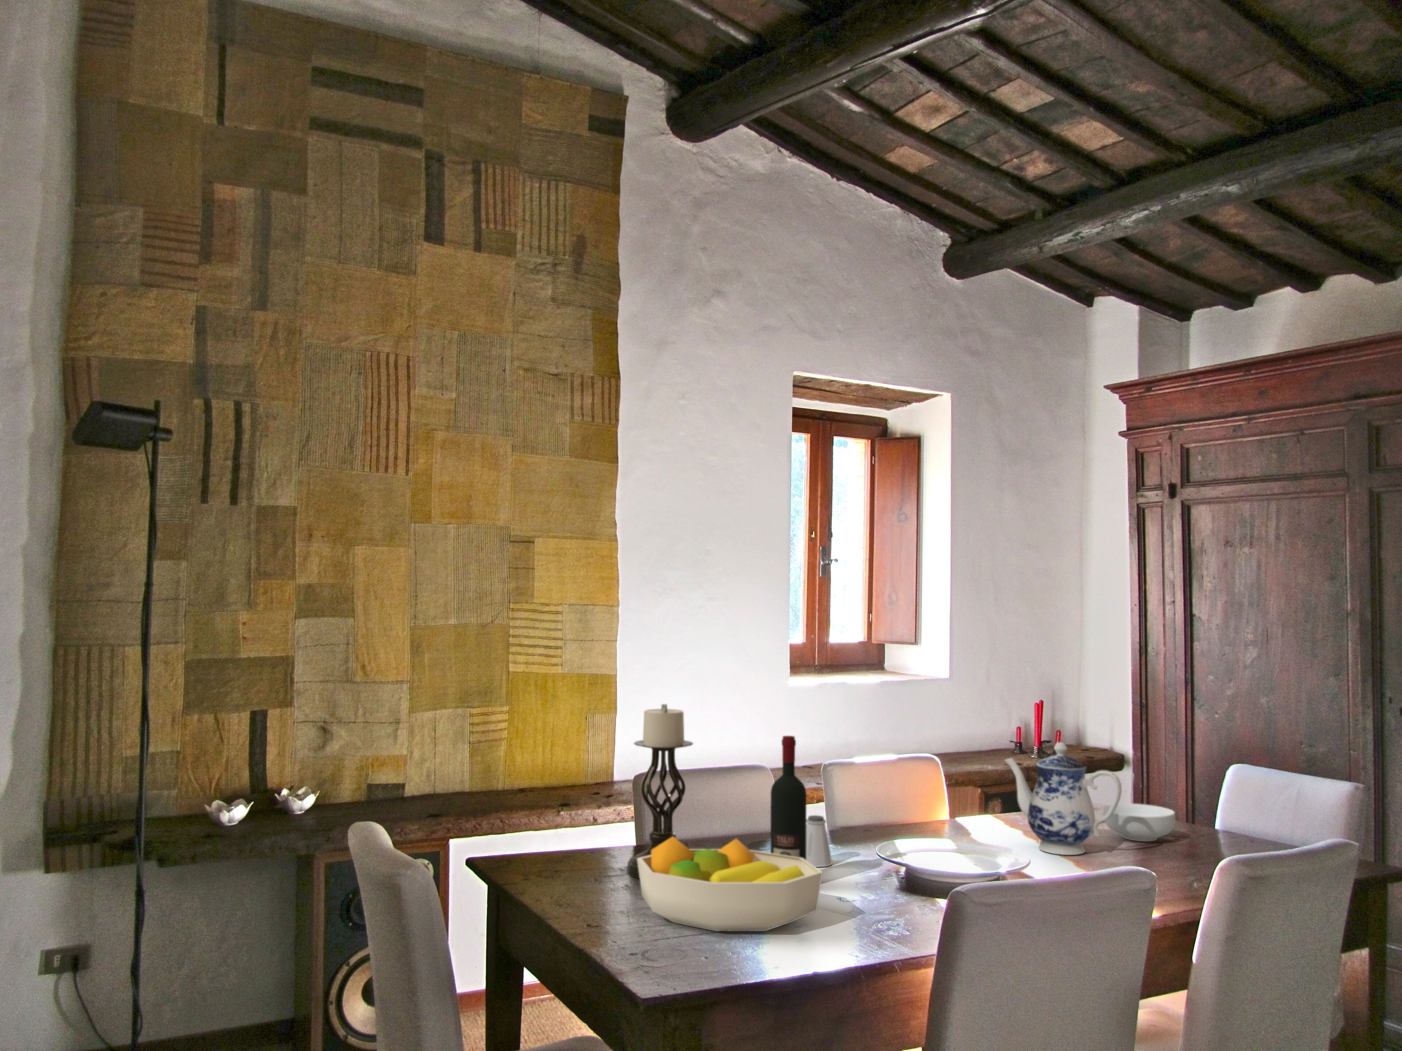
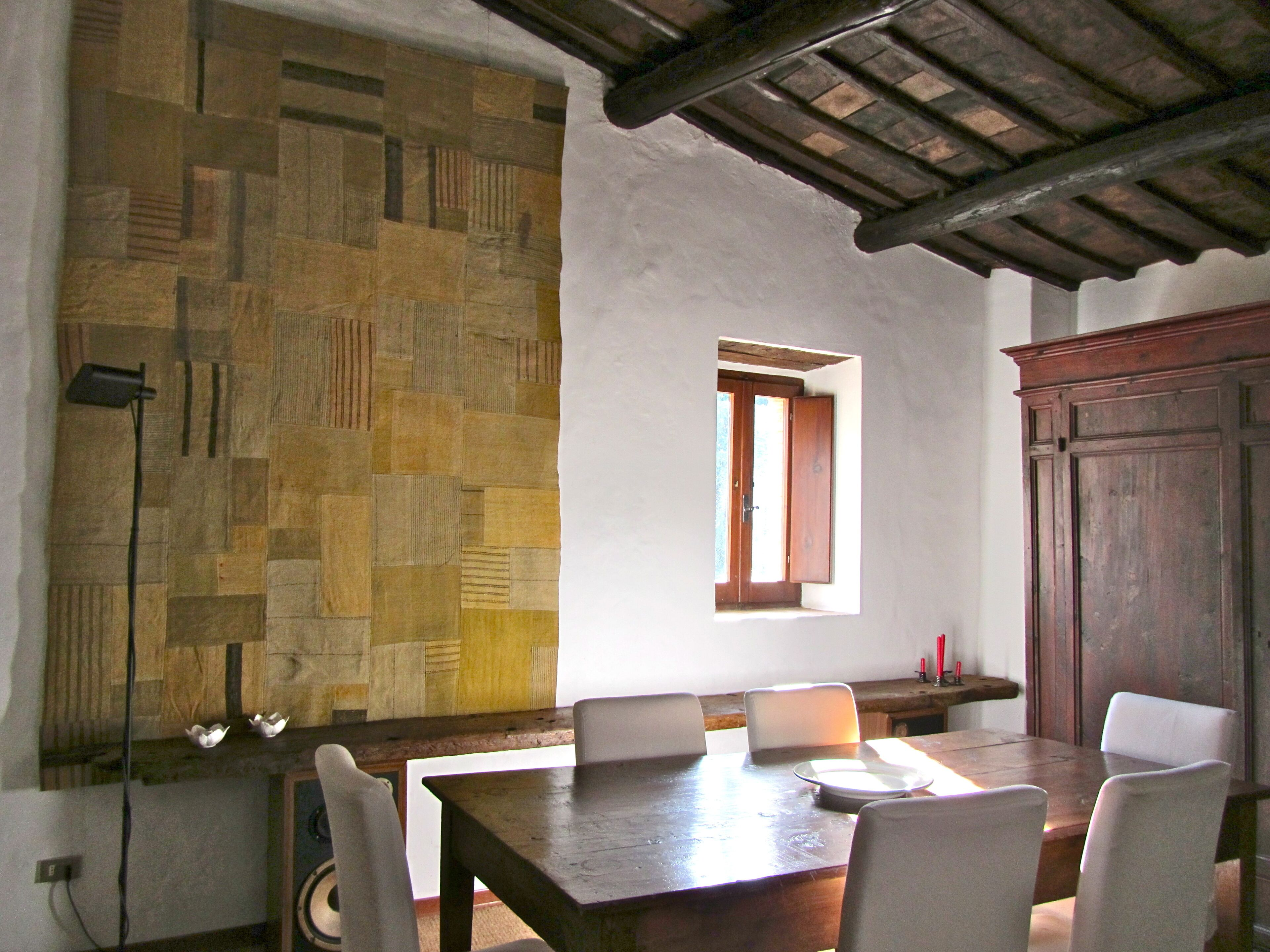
- teapot (1061, 796)
- fruit bowl (727, 879)
- saltshaker (816, 840)
- cereal bowl (1138, 824)
- candle holder (663, 787)
- alcohol (788, 810)
